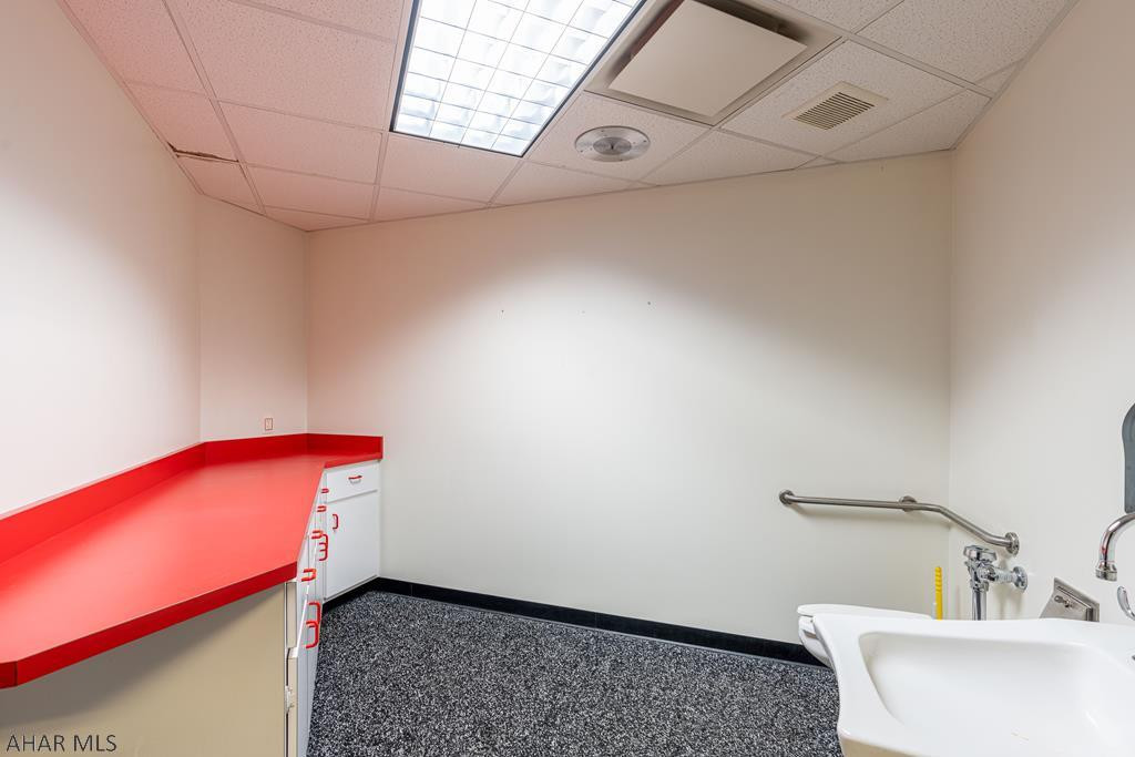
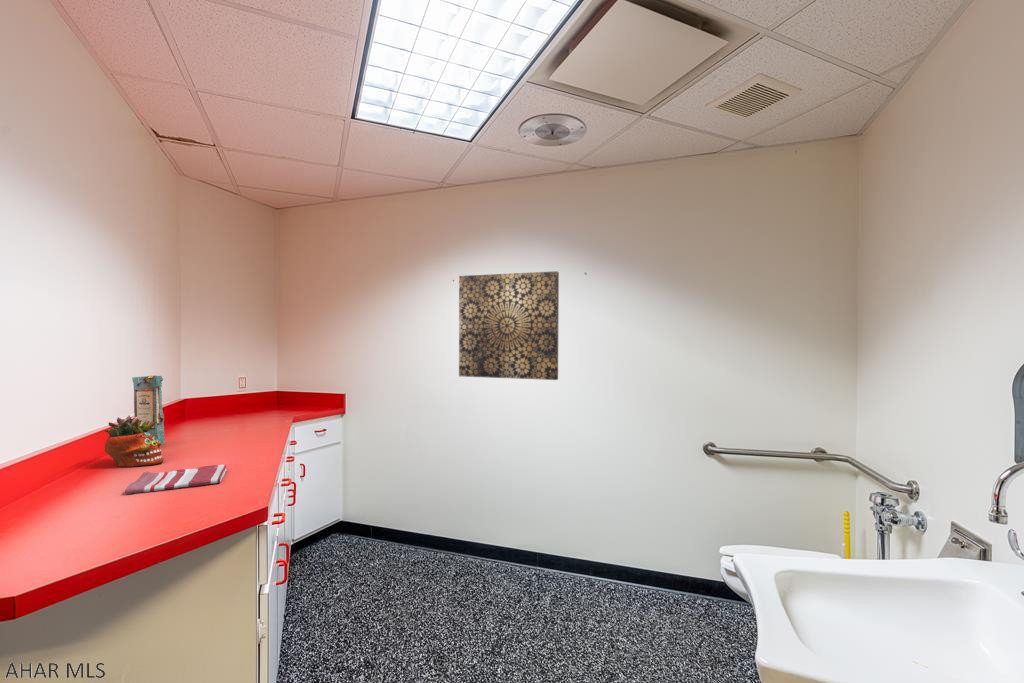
+ dish towel (180, 478)
+ wall art (507, 326)
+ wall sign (155, 411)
+ succulent planter (136, 439)
